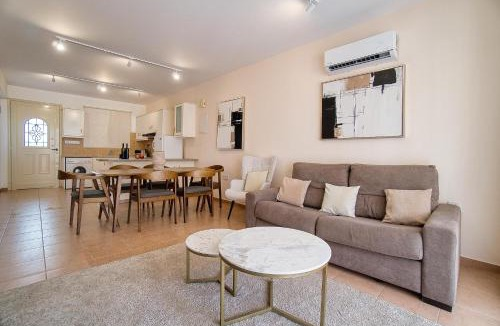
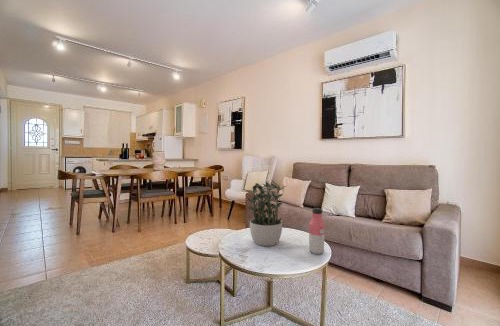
+ potted plant (264, 210)
+ water bottle (316, 230)
